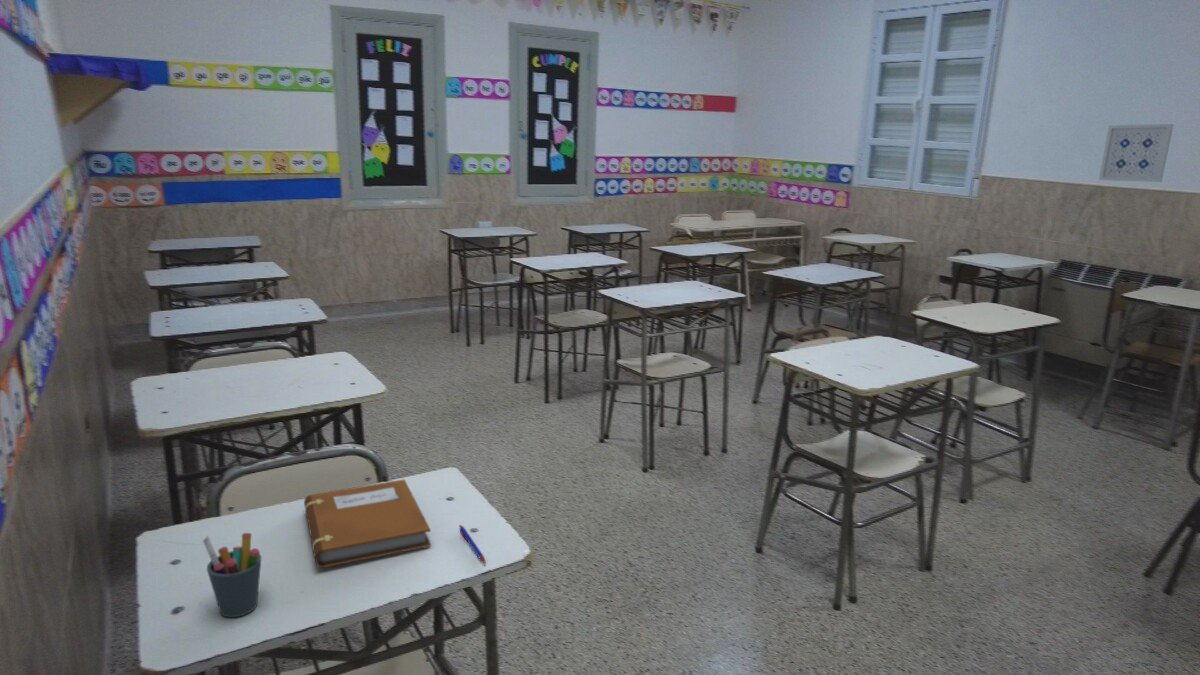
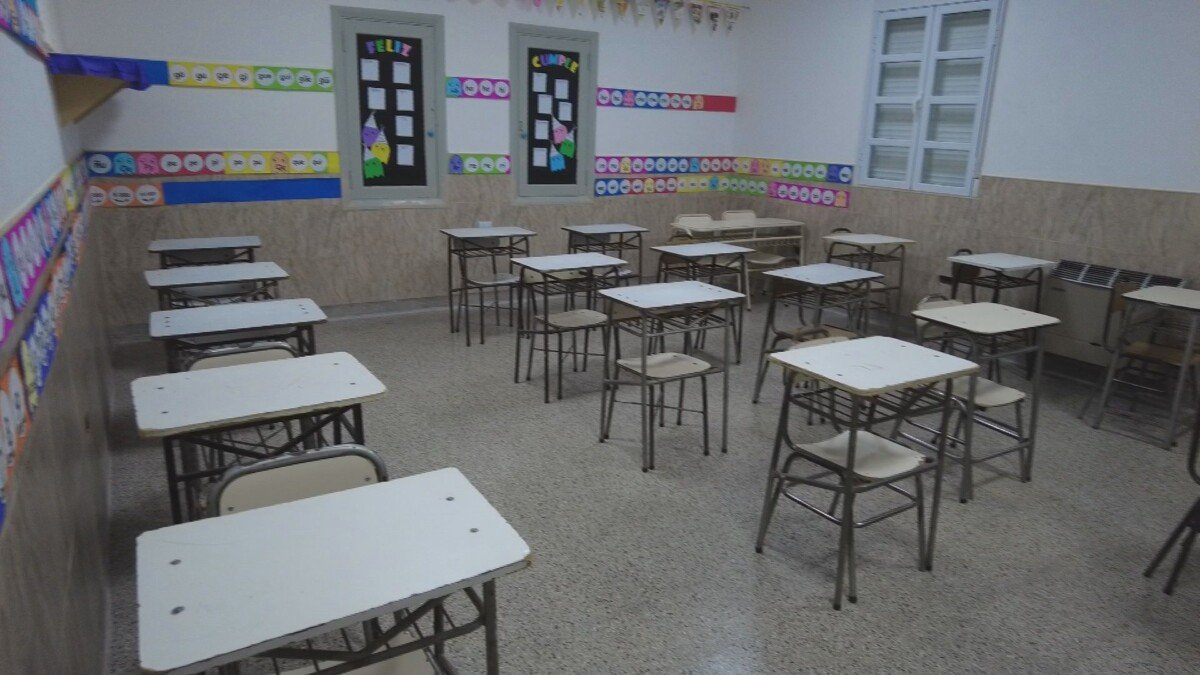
- pen holder (236, 572)
- pen (472, 543)
- wall art (1134, 153)
- notebook (363, 518)
